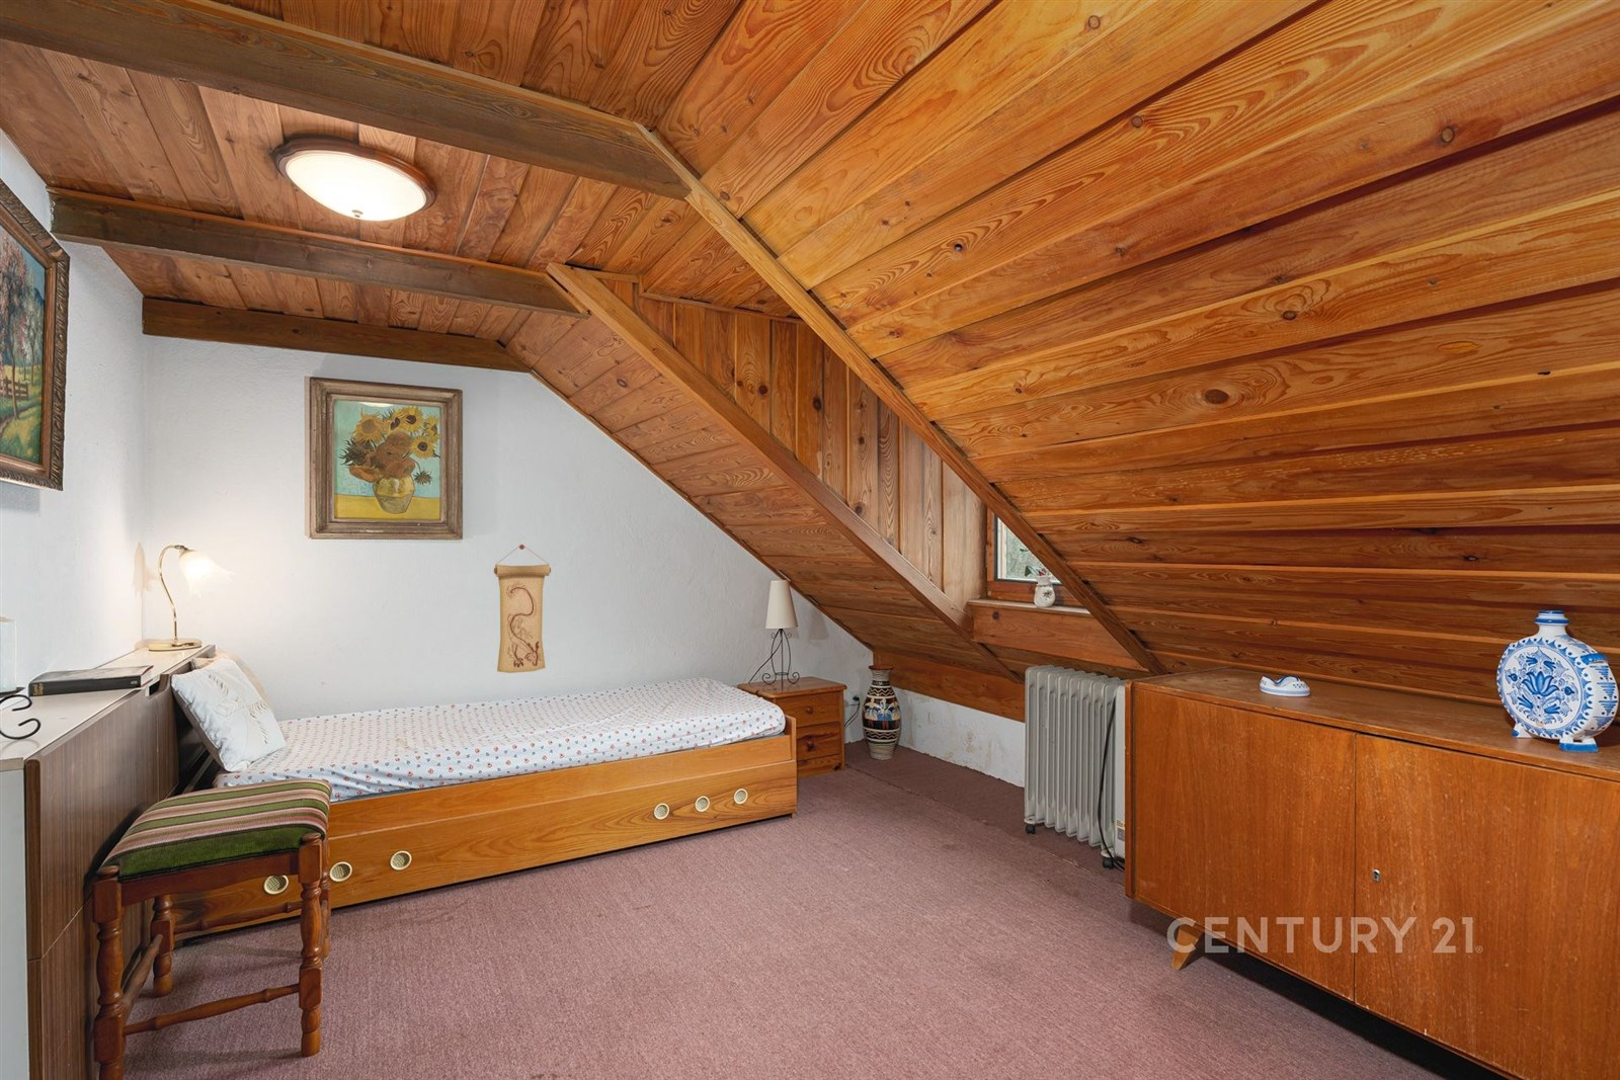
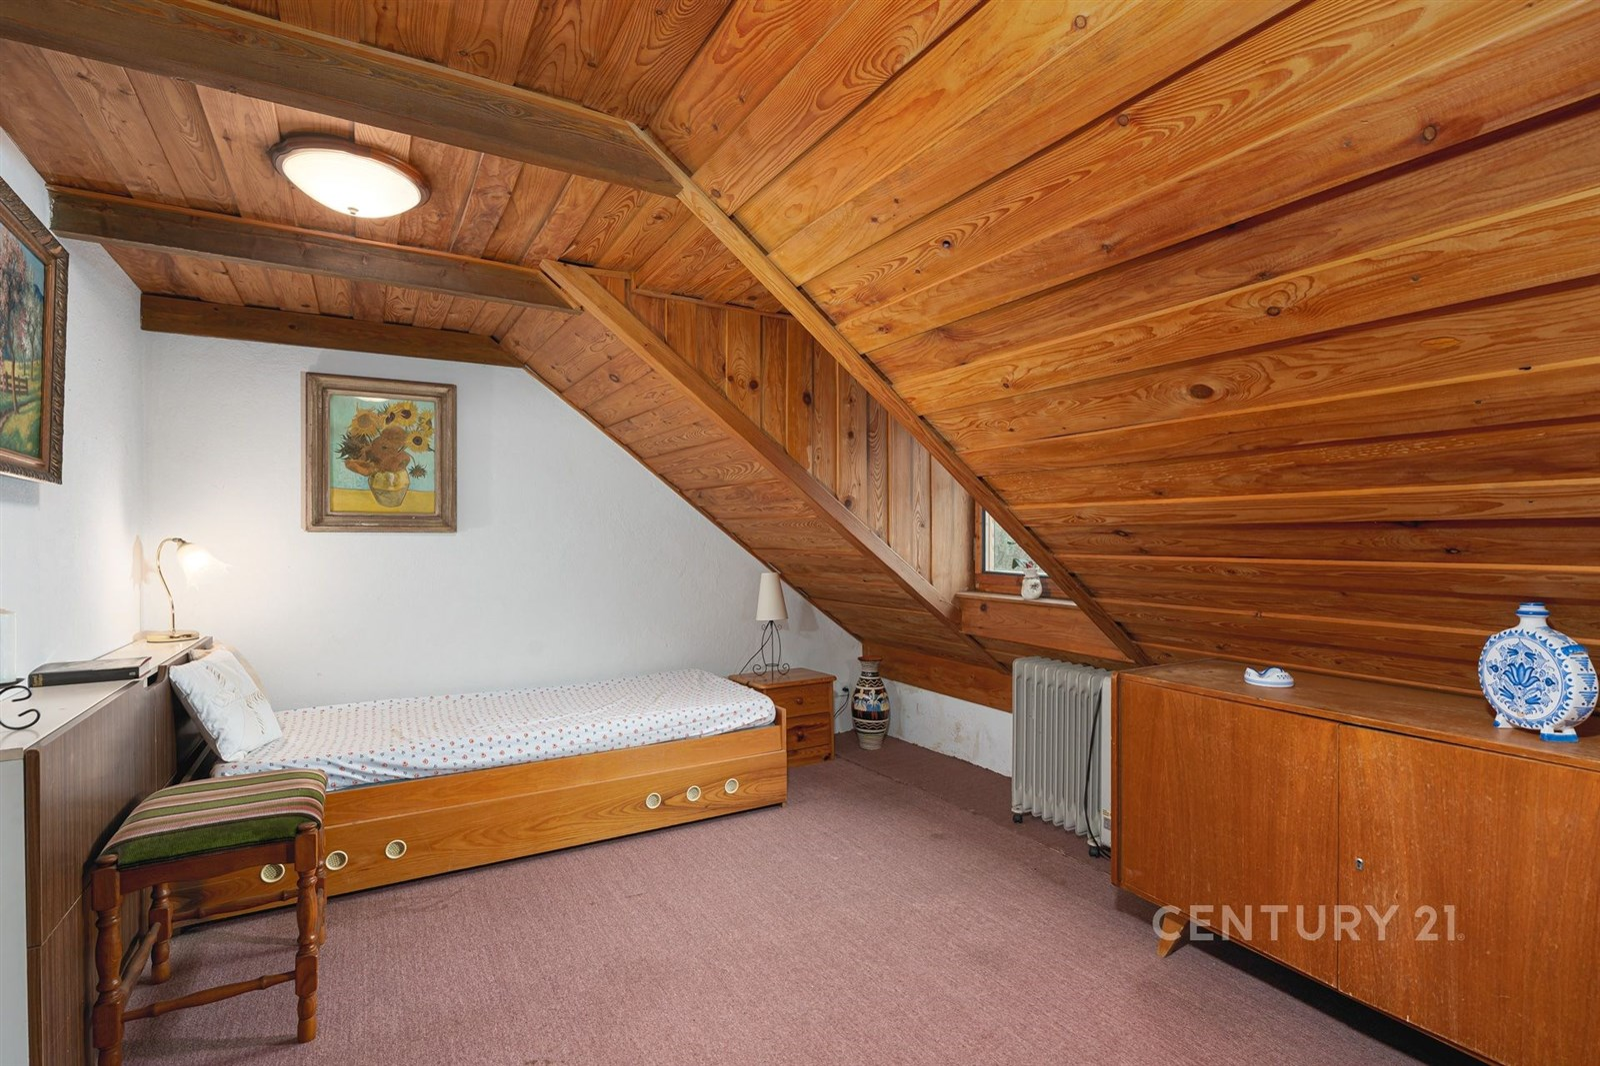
- wall scroll (522, 609)
